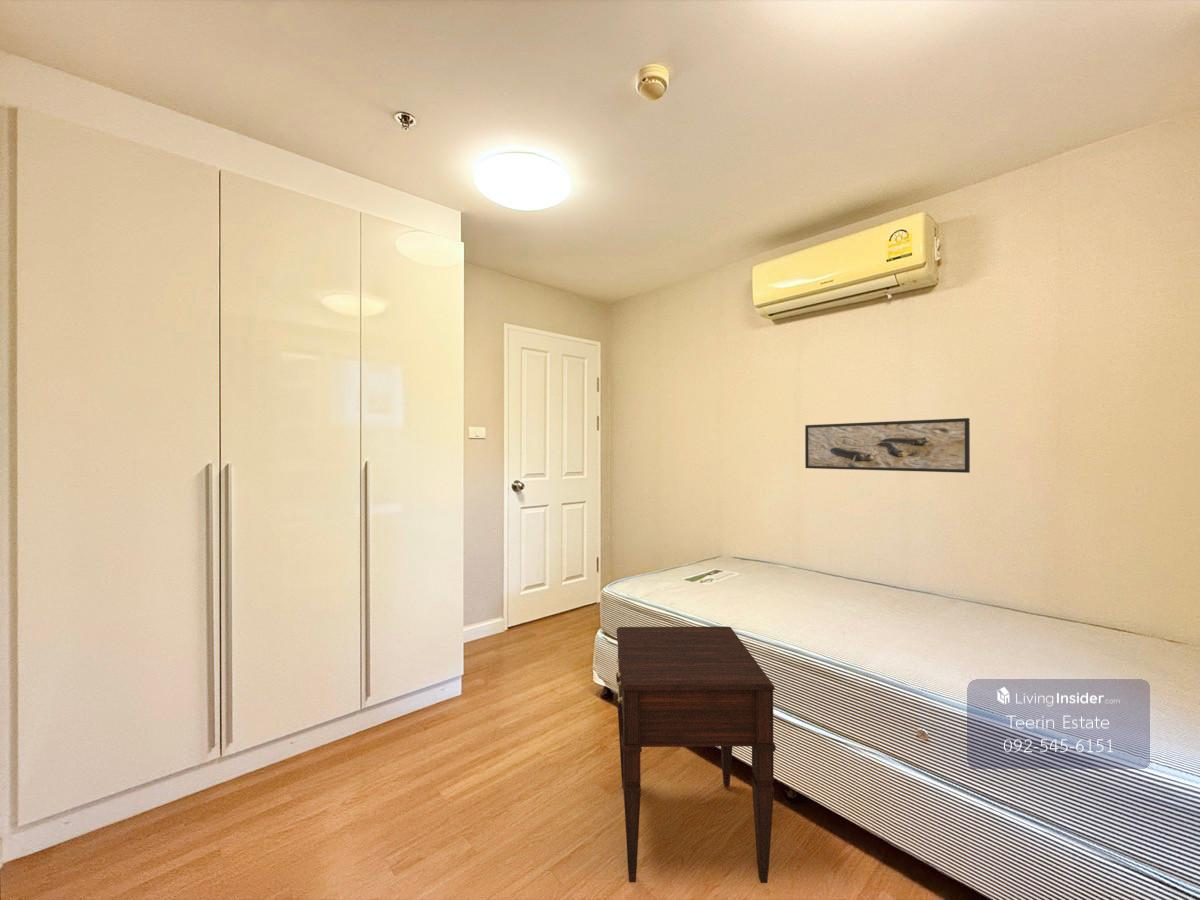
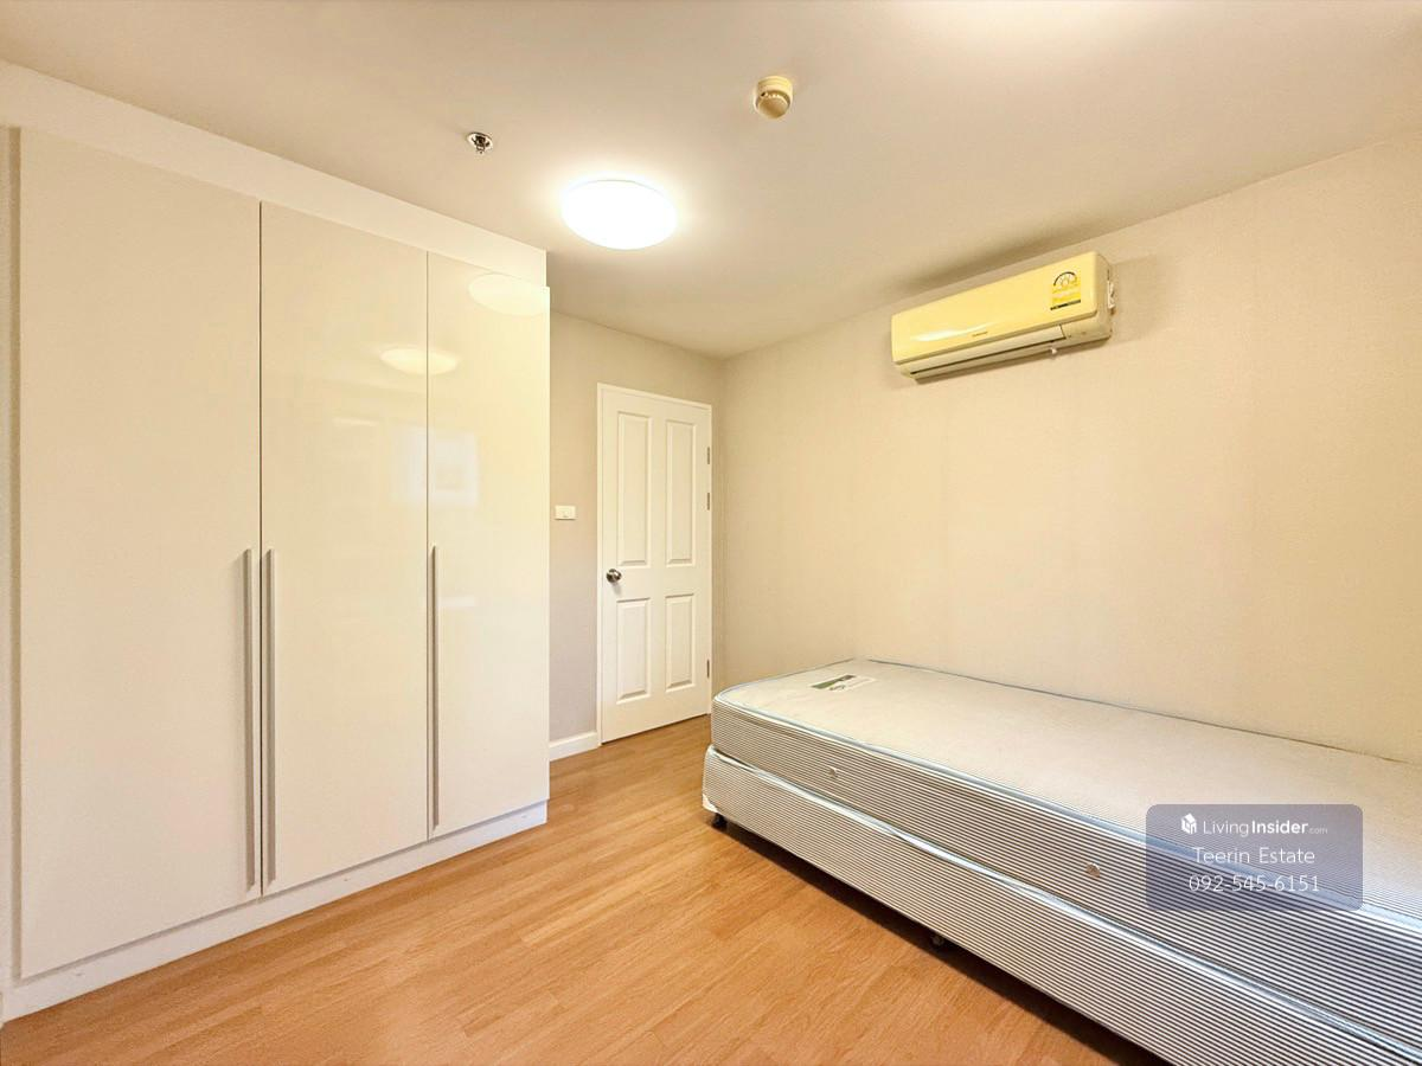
- nightstand (684, 739)
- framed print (877, 446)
